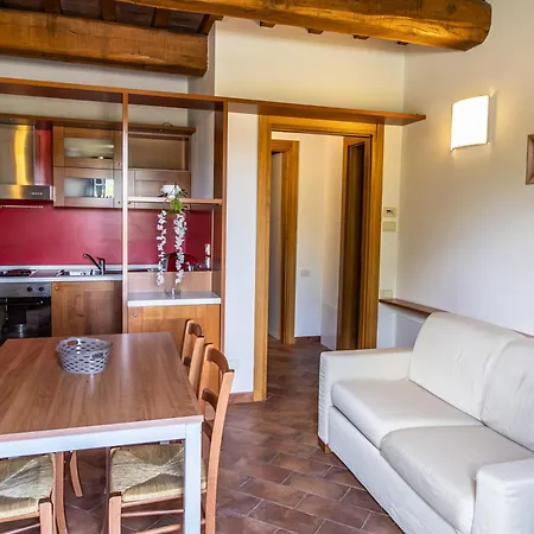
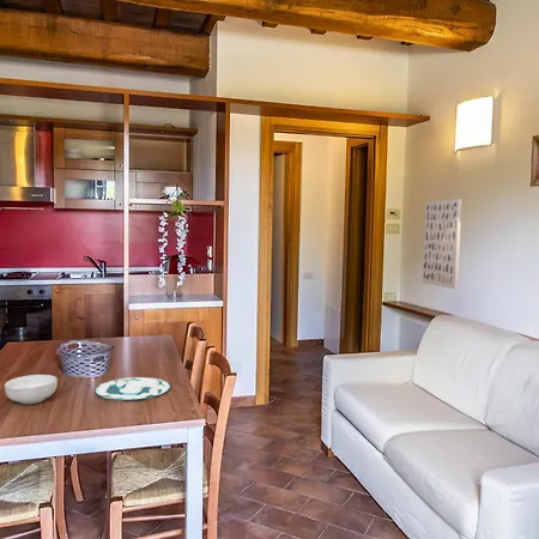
+ plate (133, 384)
+ cereal bowl (31, 390)
+ wall art (441, 243)
